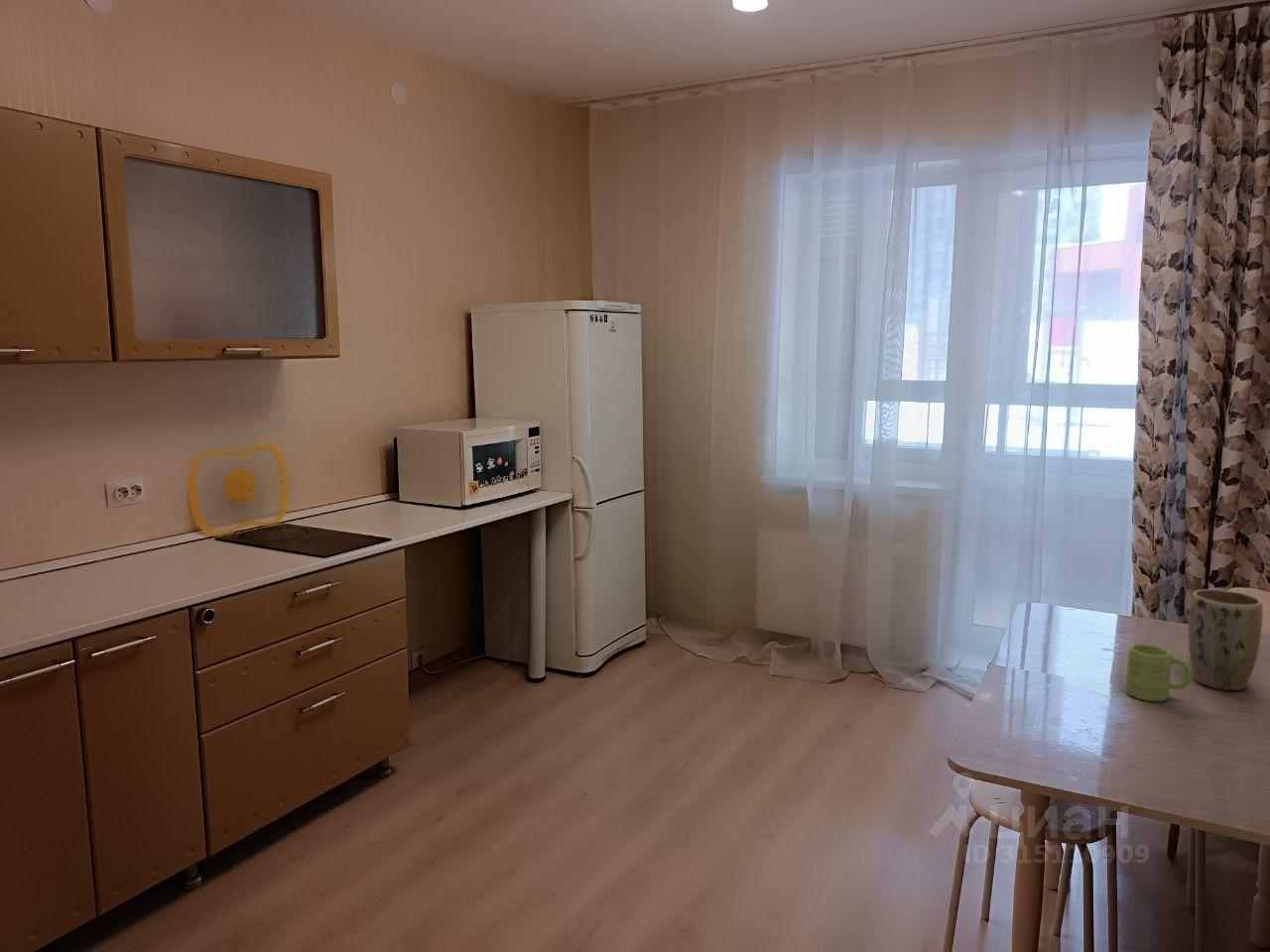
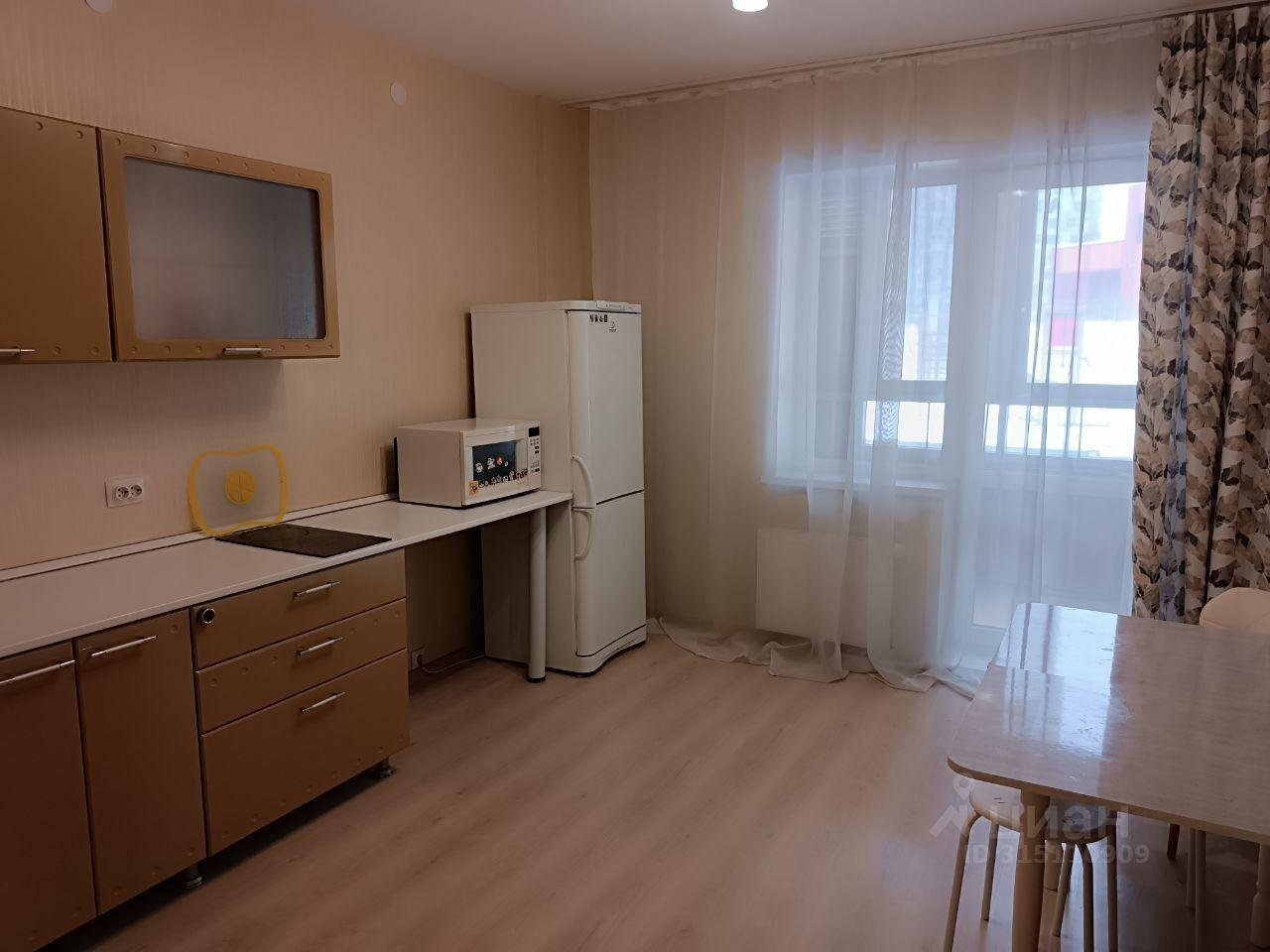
- plant pot (1222, 640)
- mug (1158, 673)
